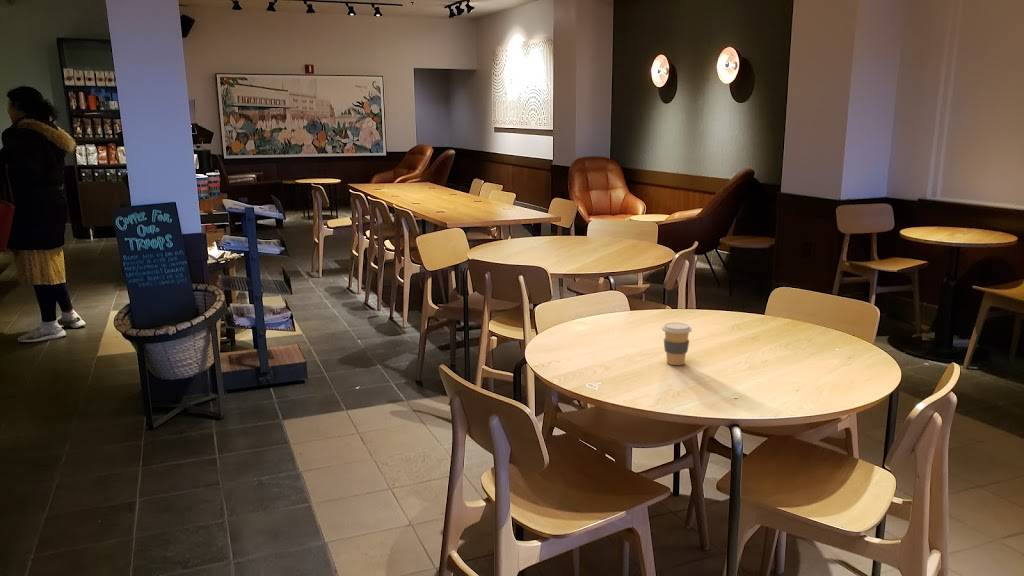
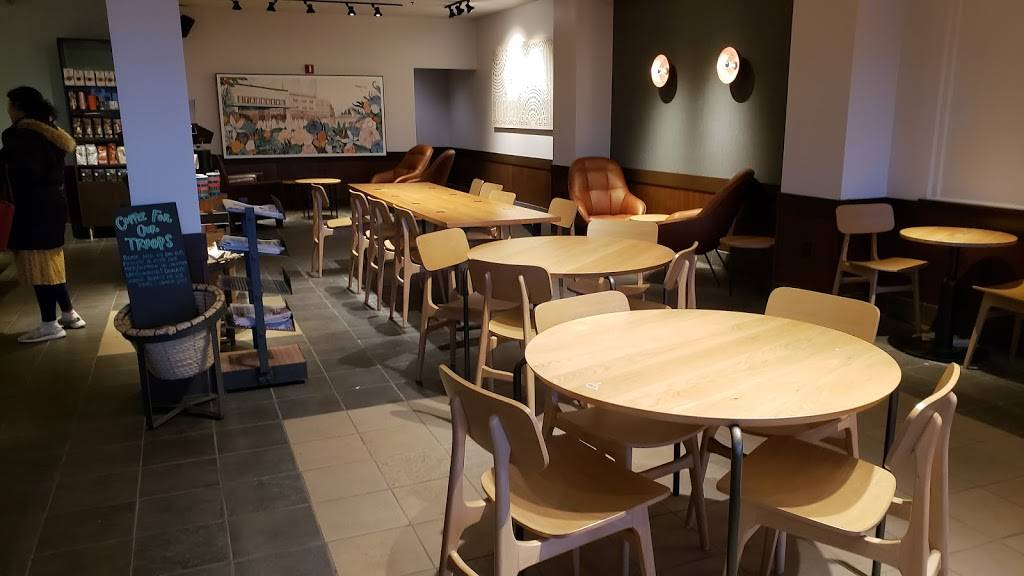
- coffee cup (676, 344)
